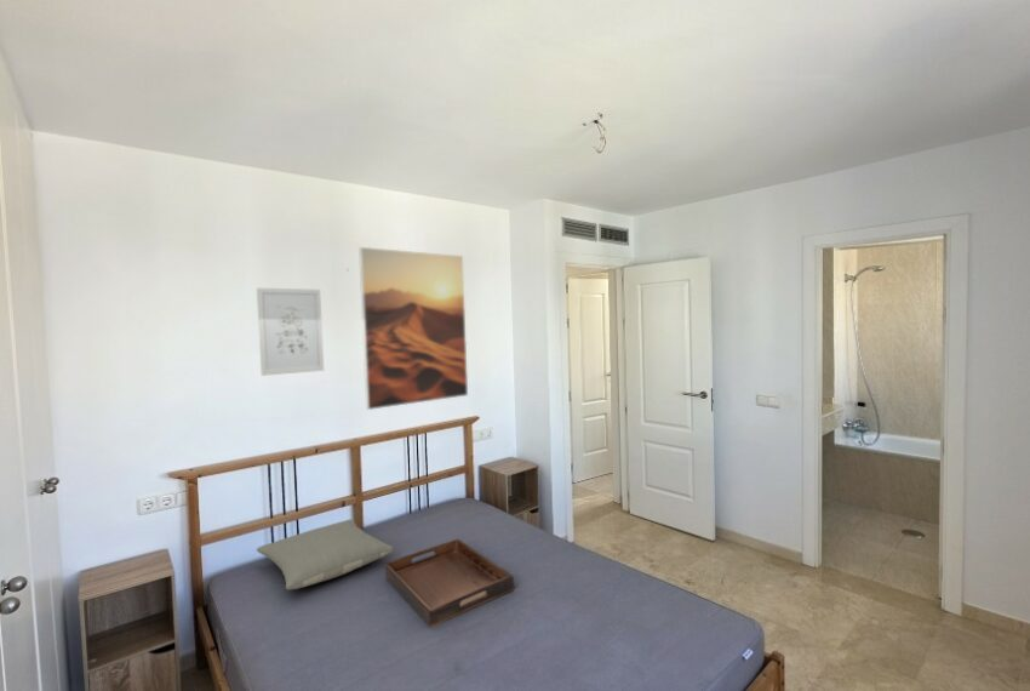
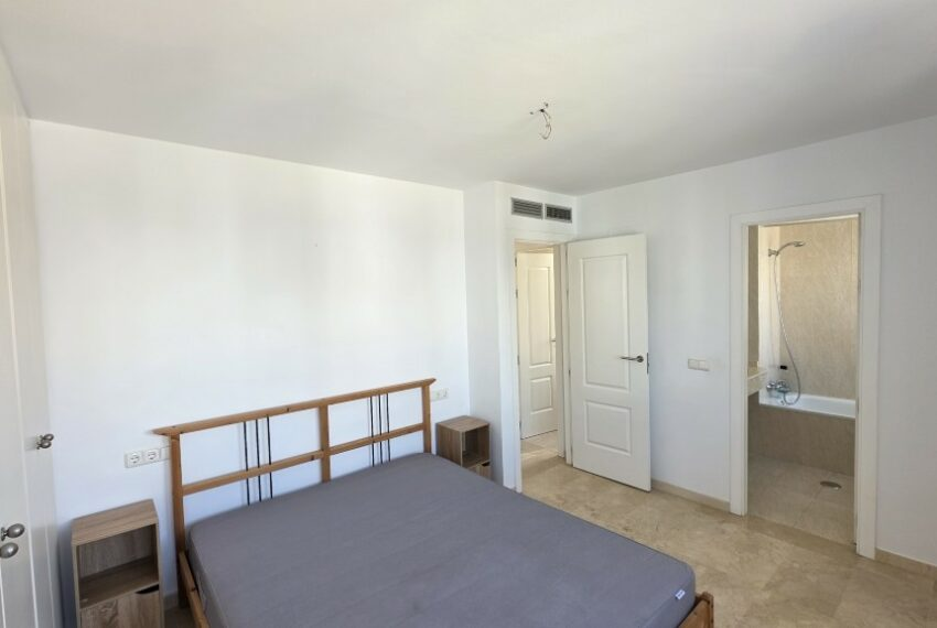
- pillow (324, 549)
- serving tray (446, 576)
- wall art (291, 331)
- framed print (417, 327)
